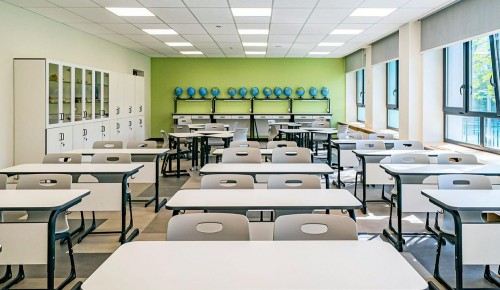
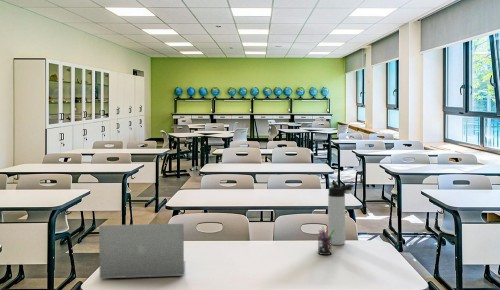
+ pen holder (326, 239)
+ thermos bottle (340, 214)
+ laptop (145, 244)
